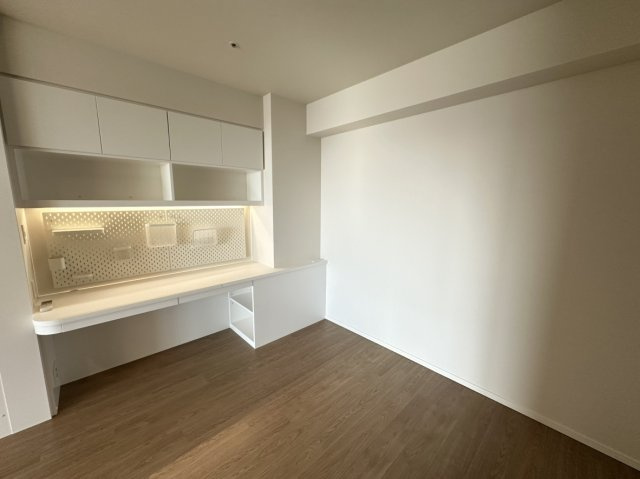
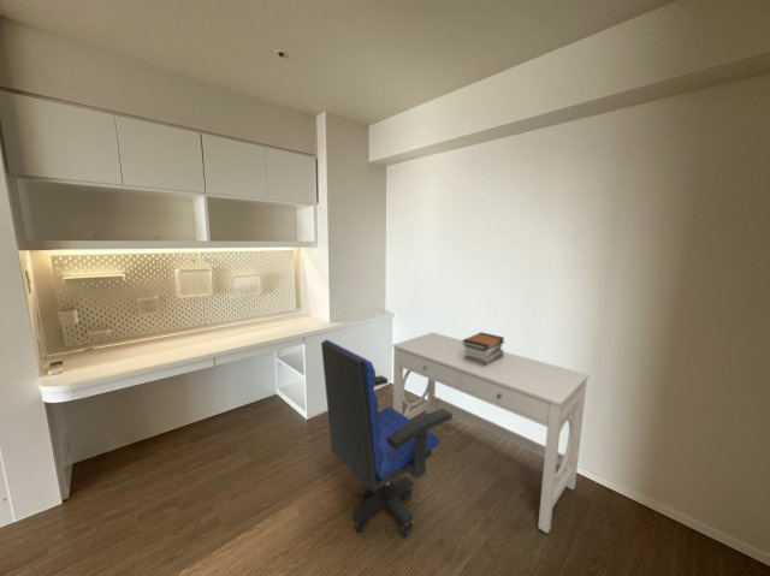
+ book stack (482, 348)
+ office chair (379, 433)
+ desk (474, 414)
